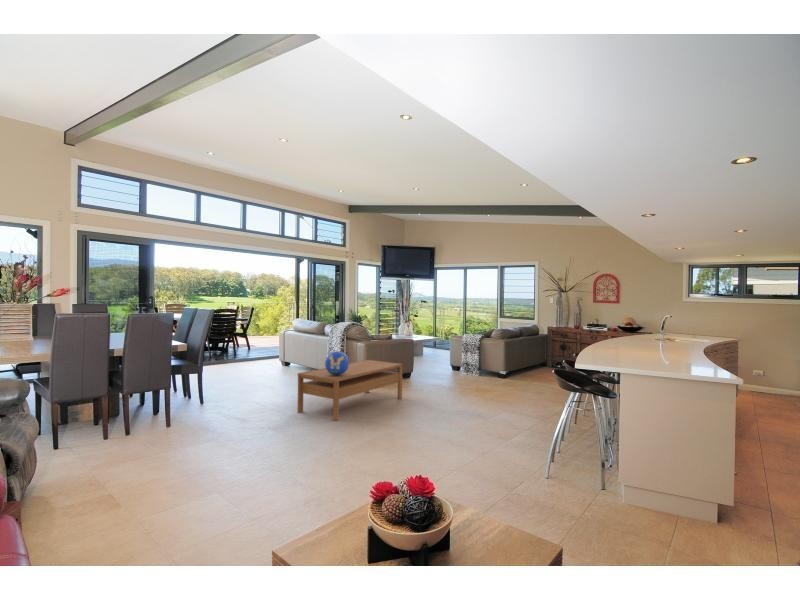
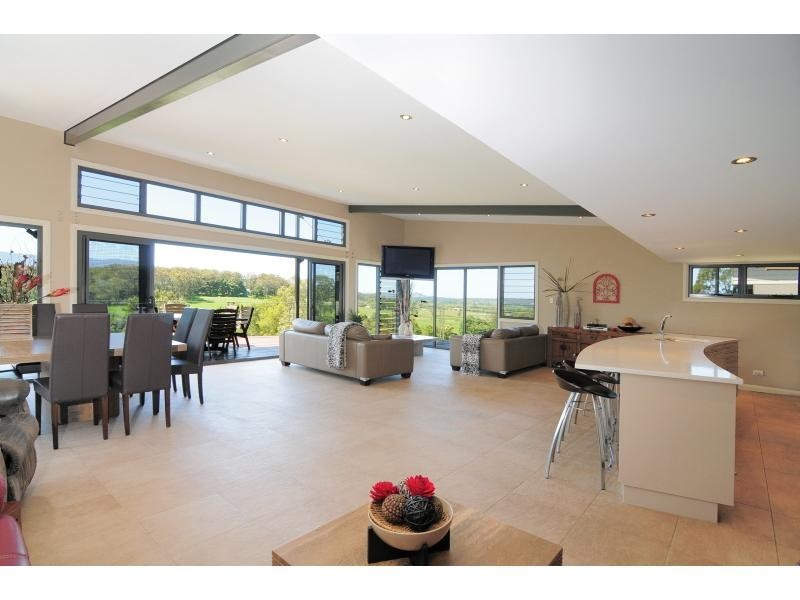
- decorative sphere (337, 363)
- coffee table (353, 386)
